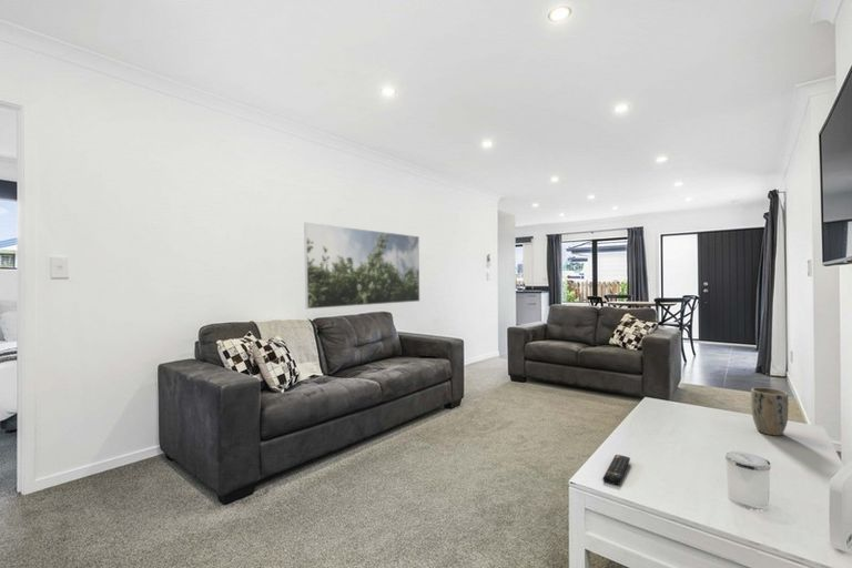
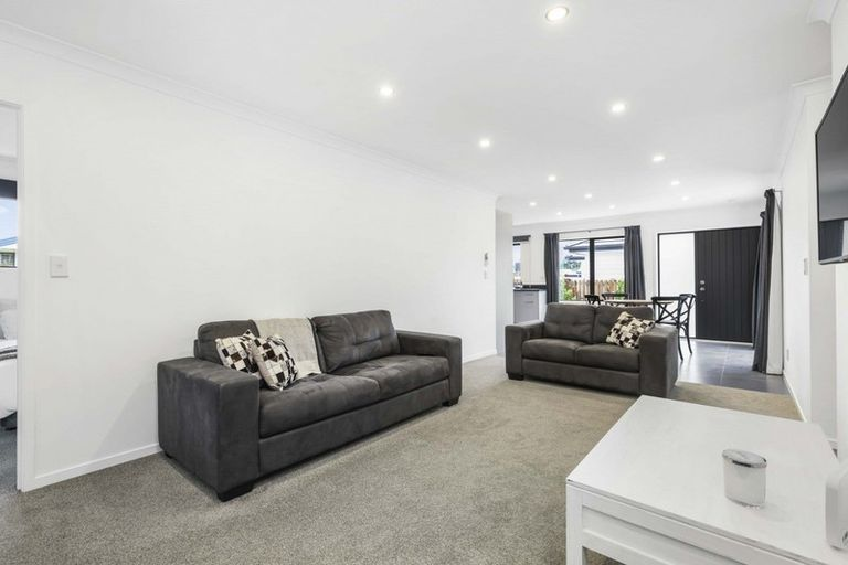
- remote control (617, 468)
- plant pot (769, 410)
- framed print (369, 267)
